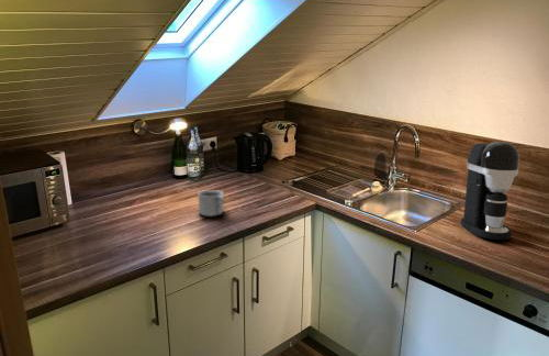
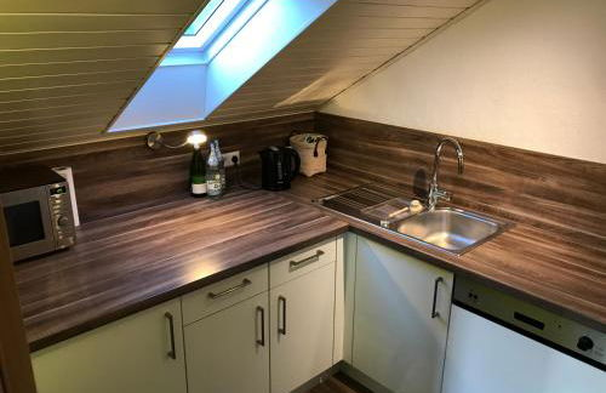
- mug (212, 202)
- coffee maker (489, 186)
